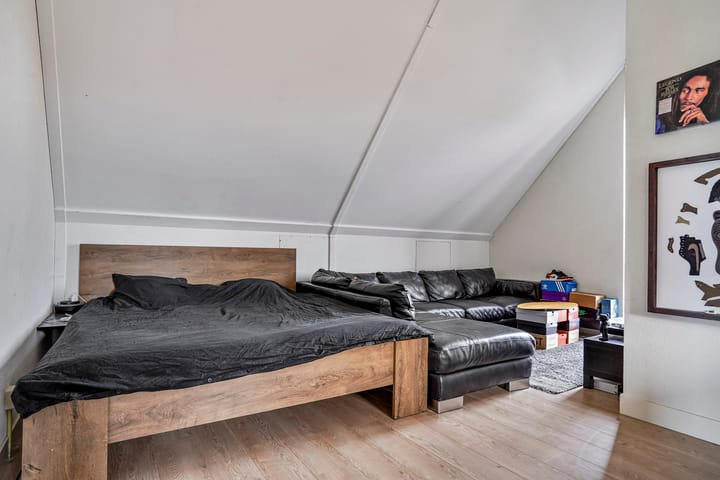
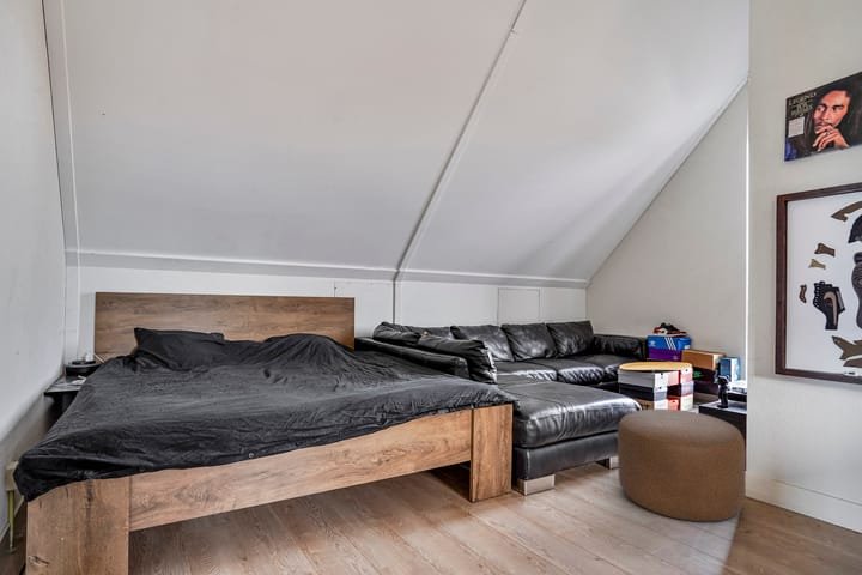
+ ottoman (678, 459)
